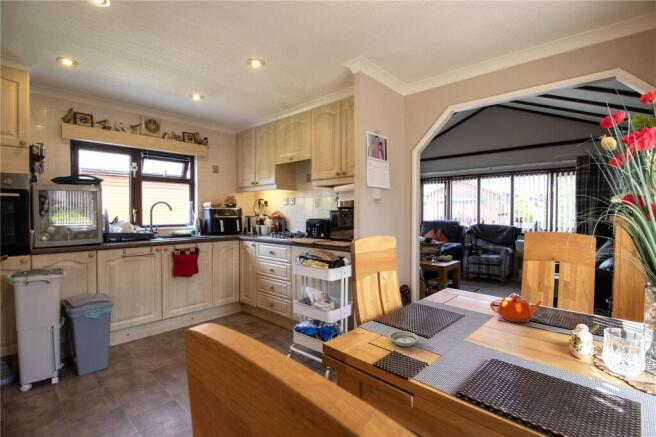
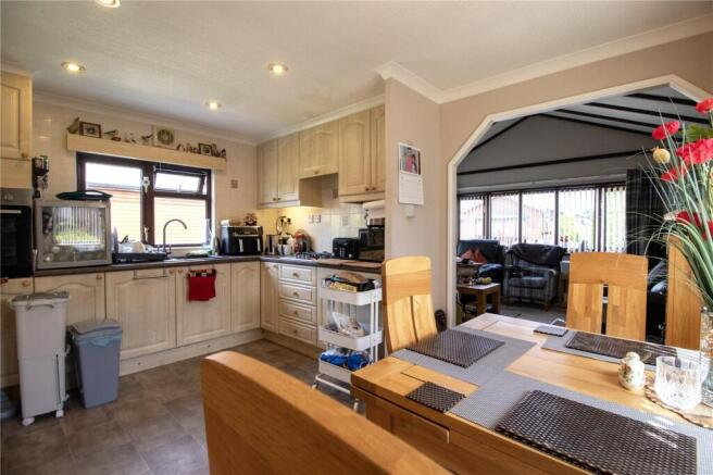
- teapot (516, 307)
- saucer (403, 340)
